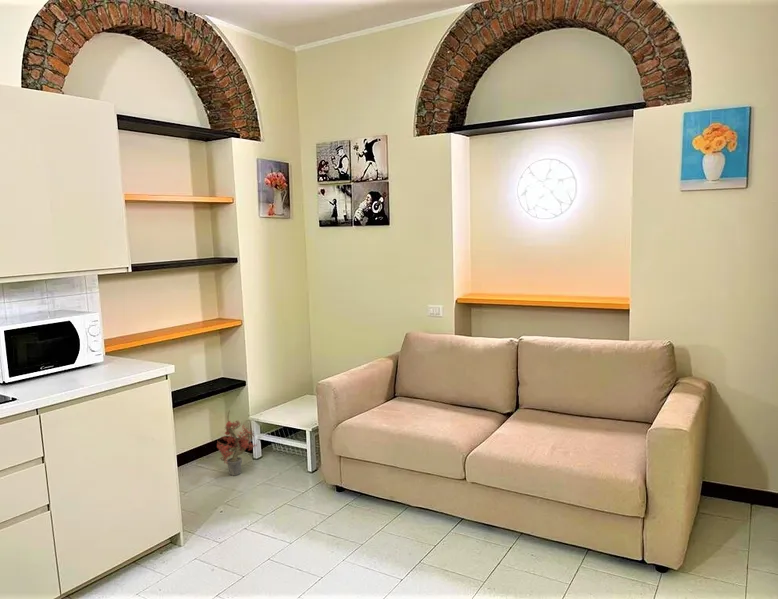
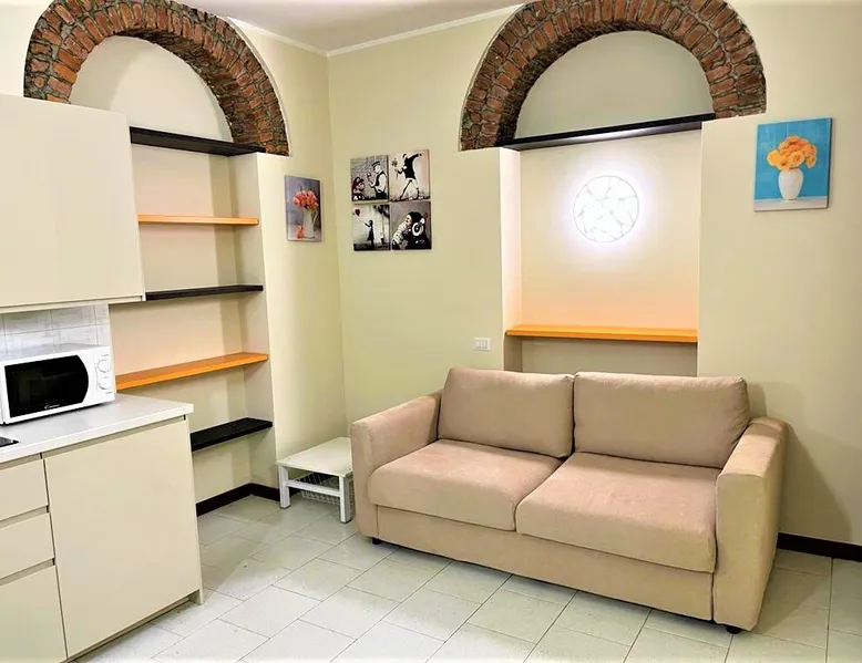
- potted plant (233, 442)
